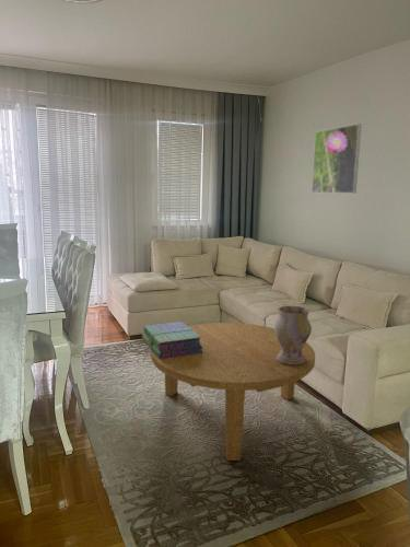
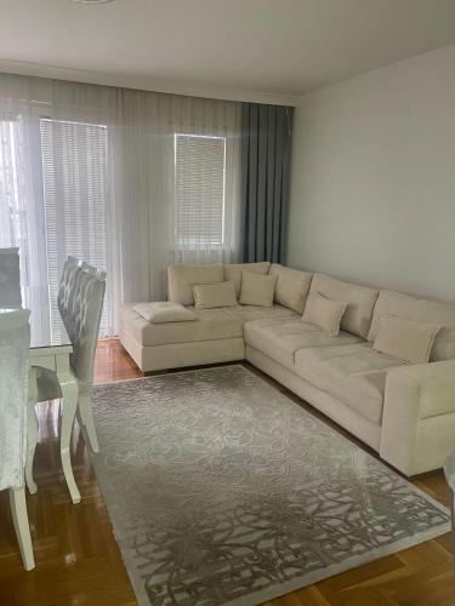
- coffee table (231, 380)
- vase (292, 335)
- stack of books (171, 338)
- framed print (335, 161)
